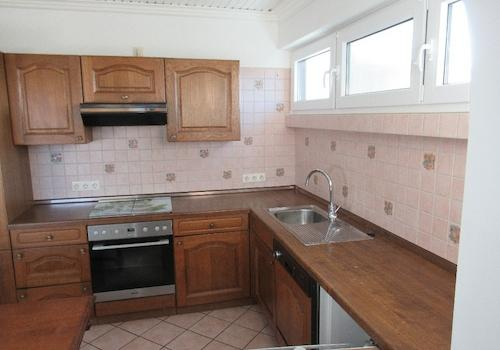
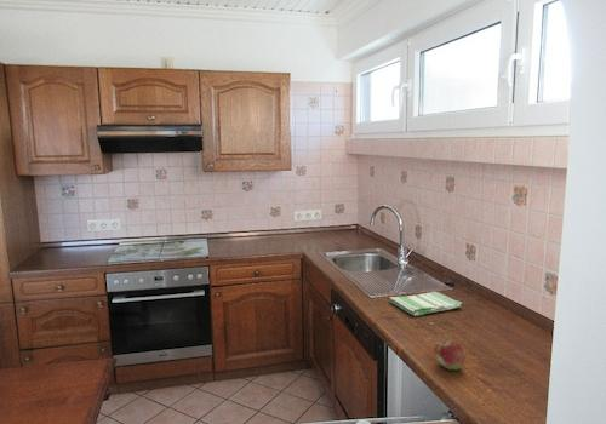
+ dish towel (424, 302)
+ fruit (448, 354)
